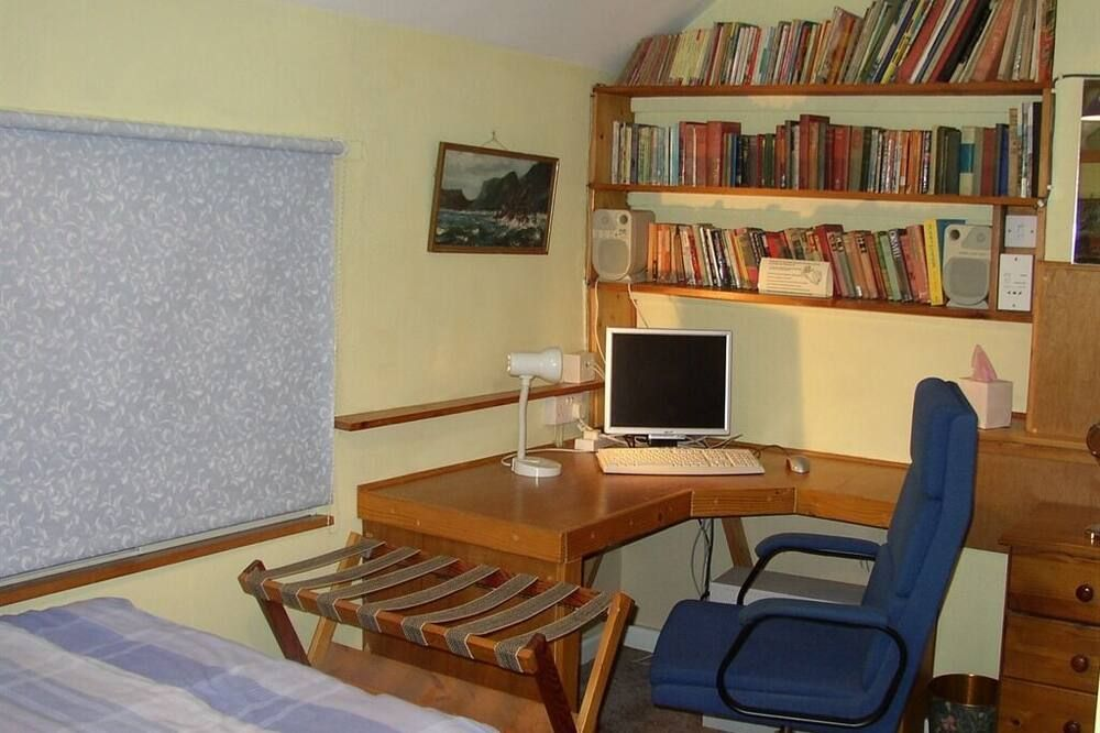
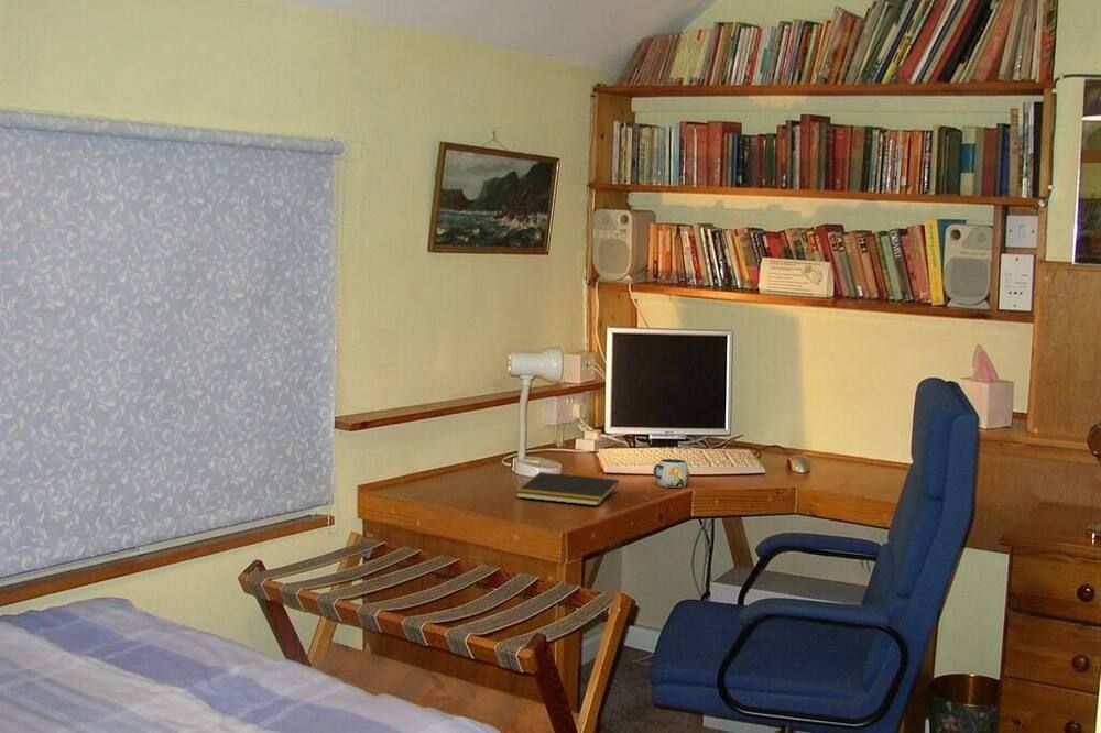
+ notepad (567, 488)
+ mug (668, 473)
